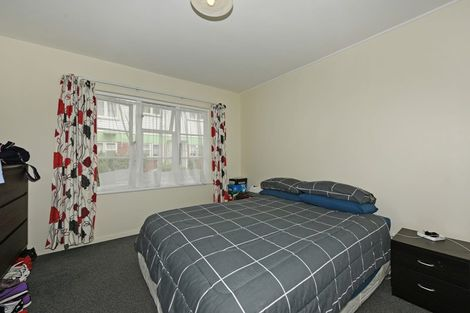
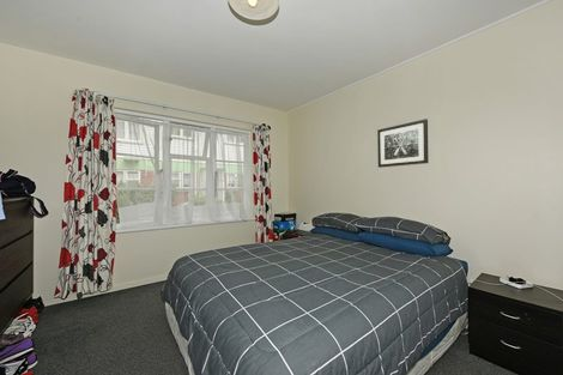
+ wall art (400, 145)
